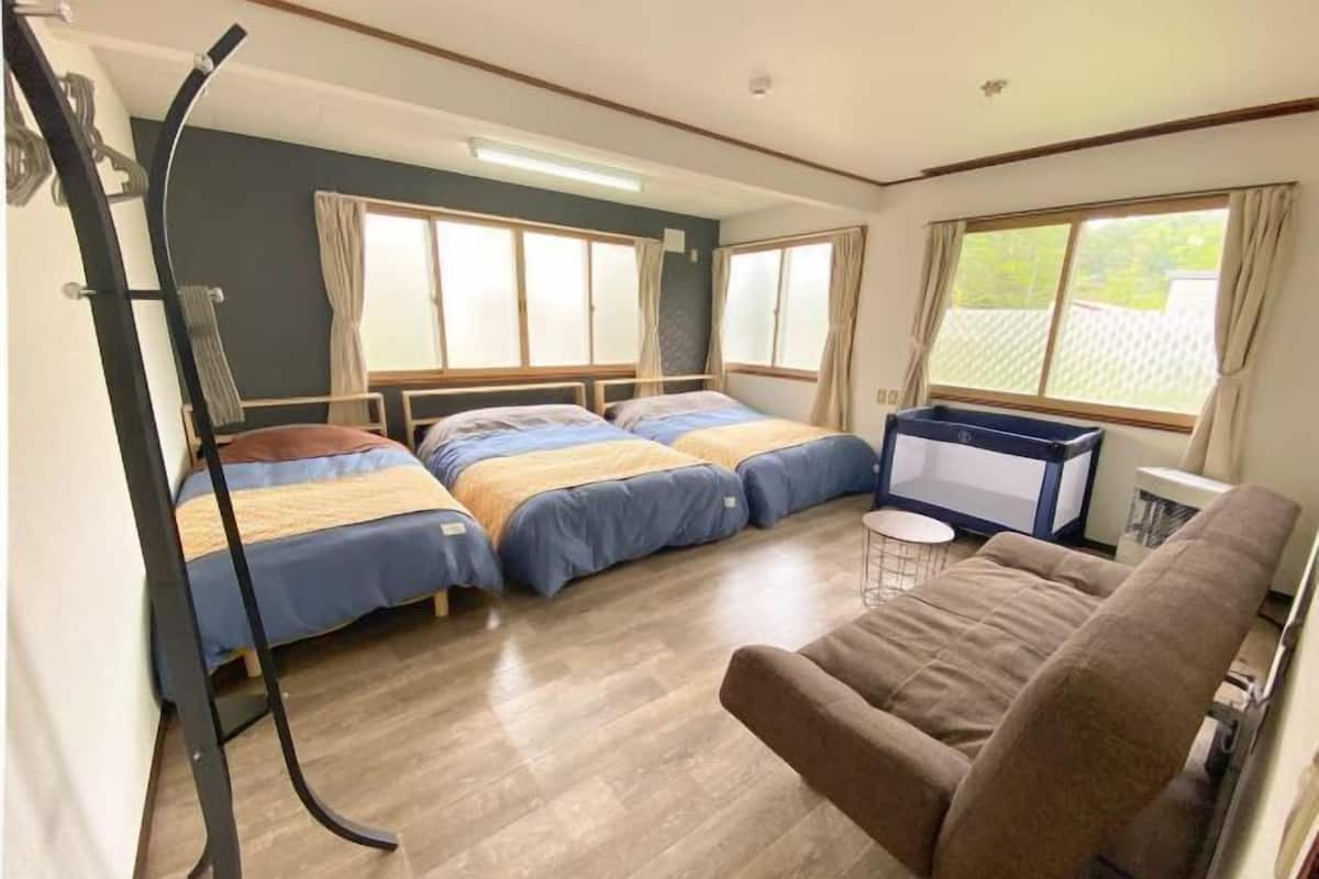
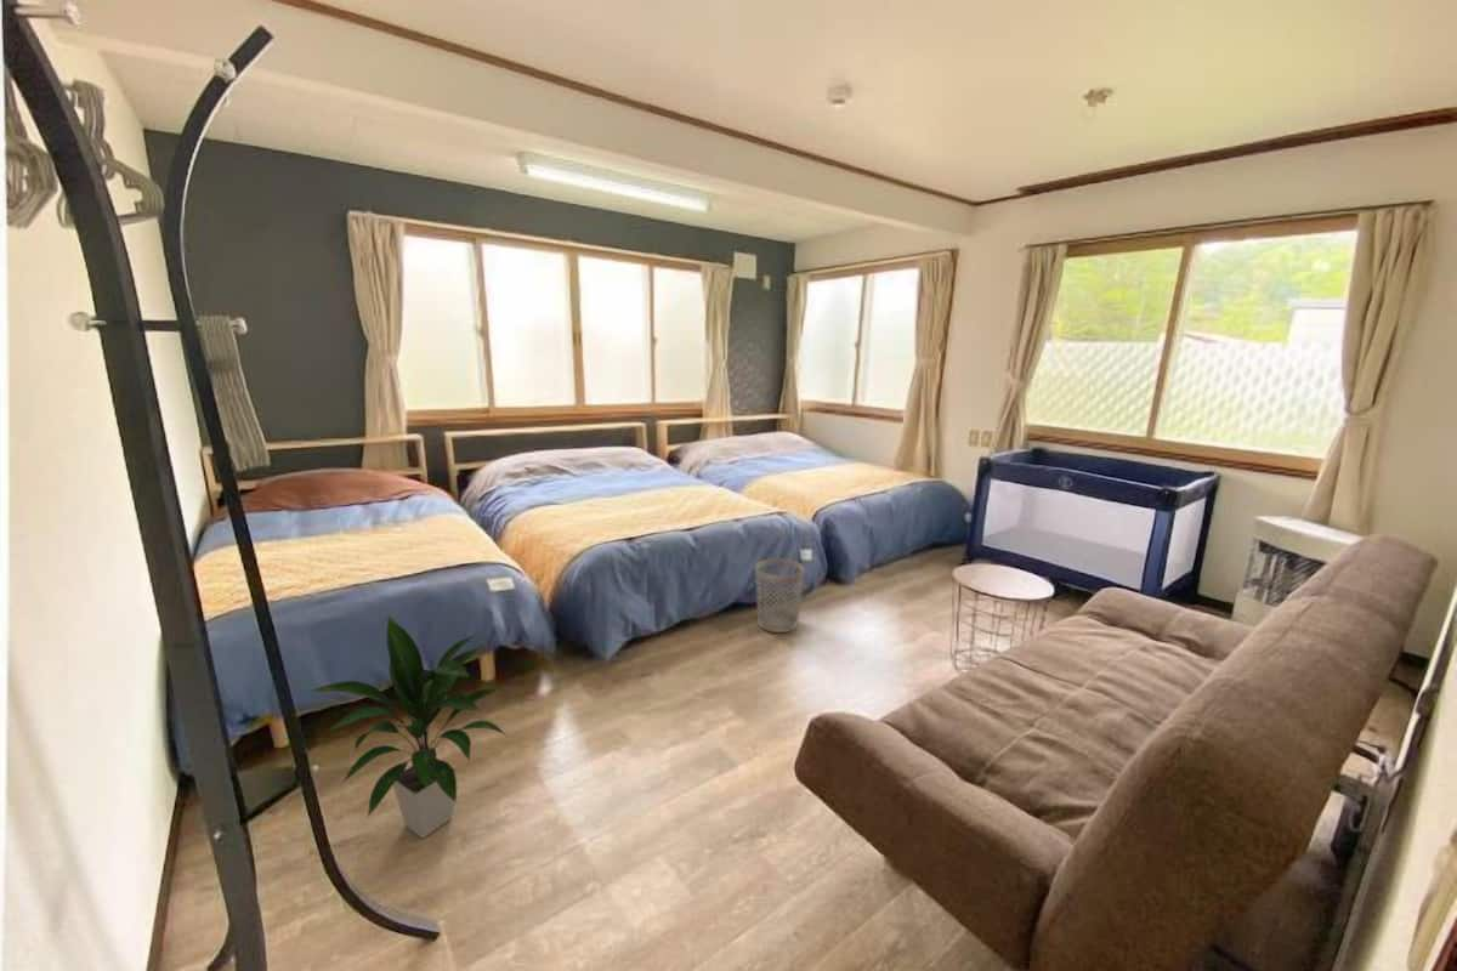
+ wastebasket (778, 596)
+ indoor plant (427, 727)
